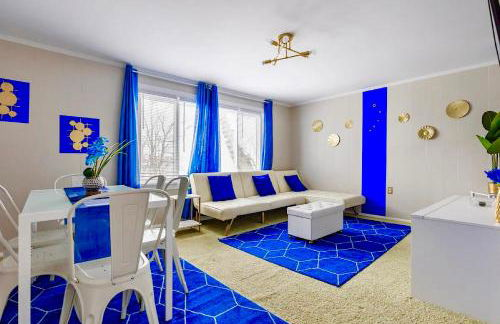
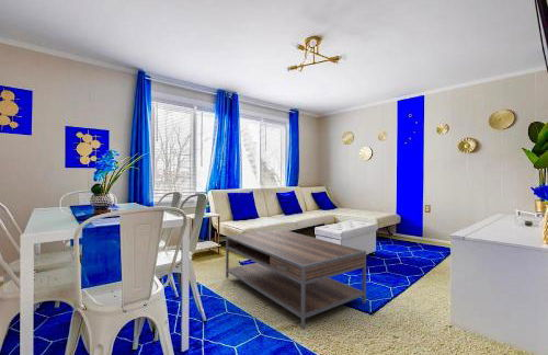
+ coffee table (286, 265)
